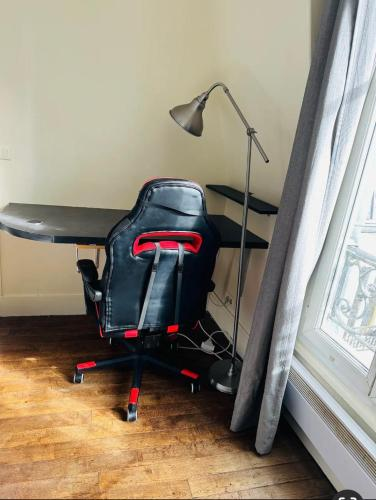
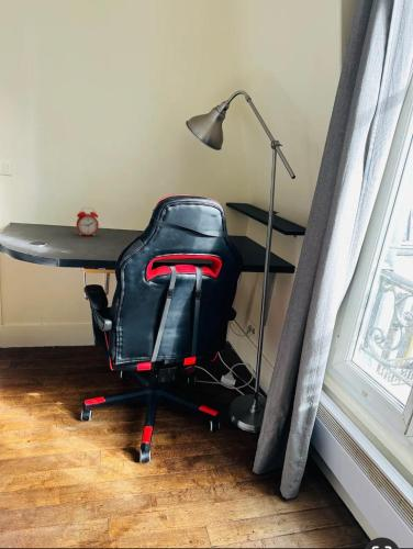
+ alarm clock (87, 221)
